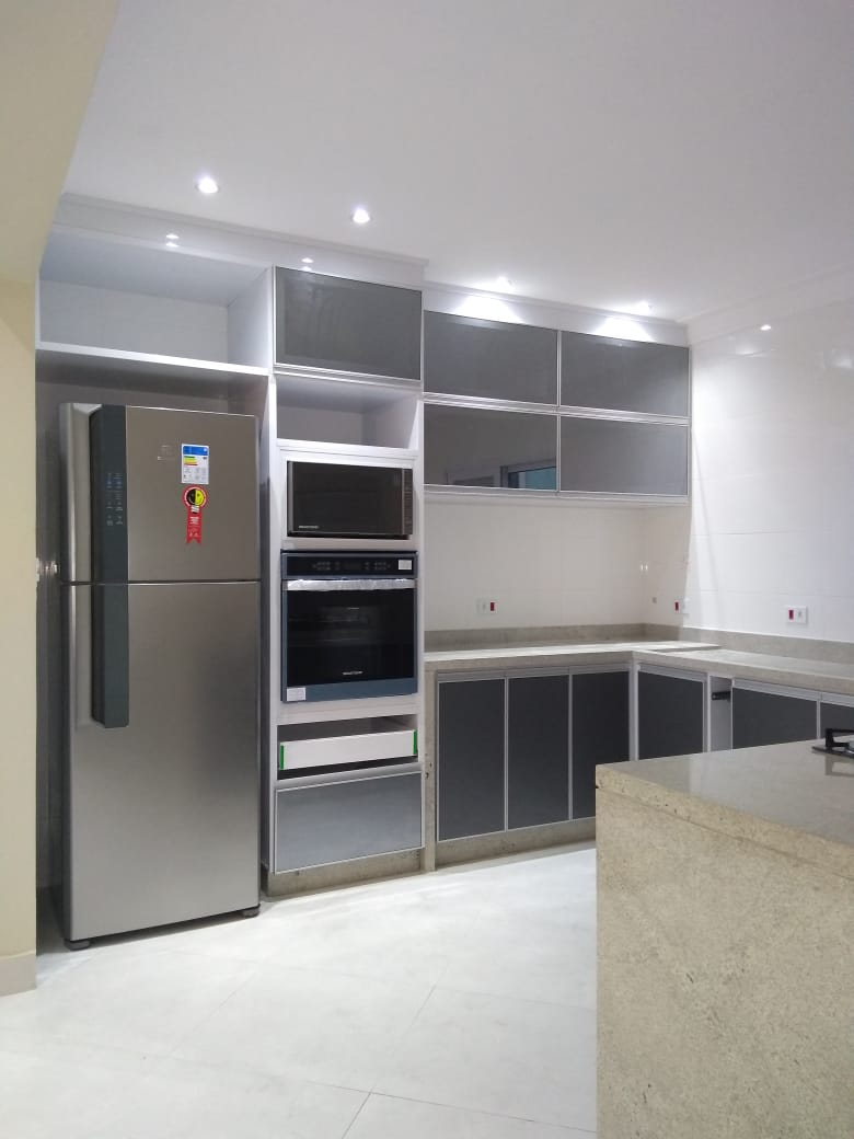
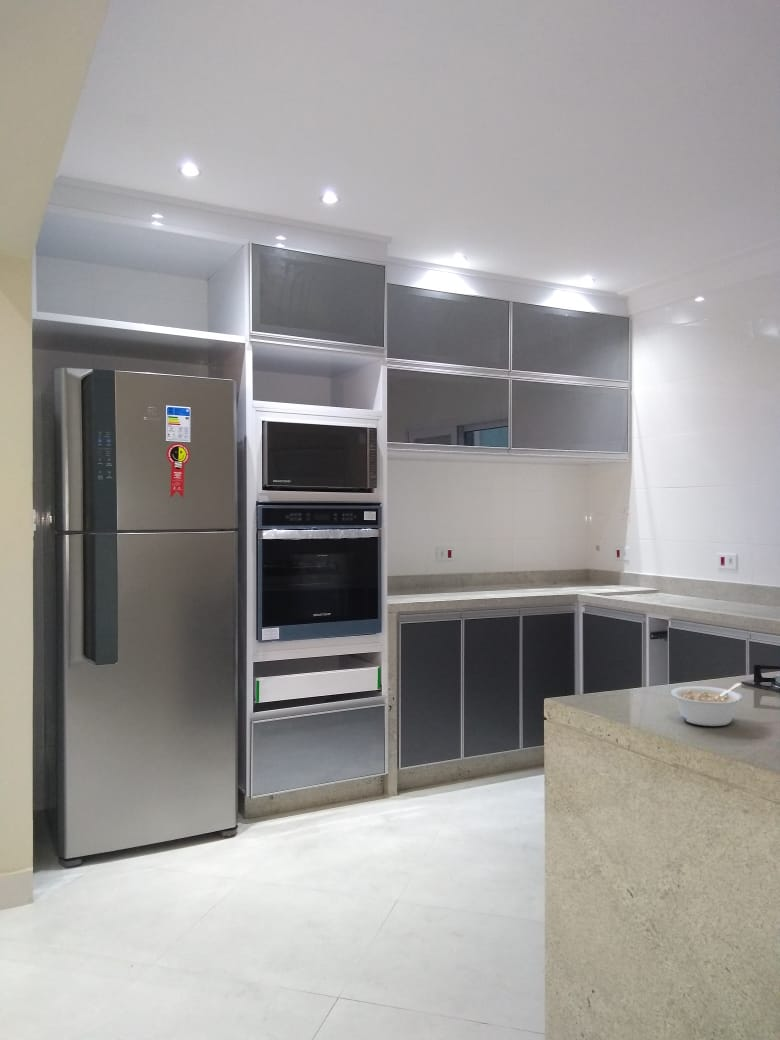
+ legume (706, 703)
